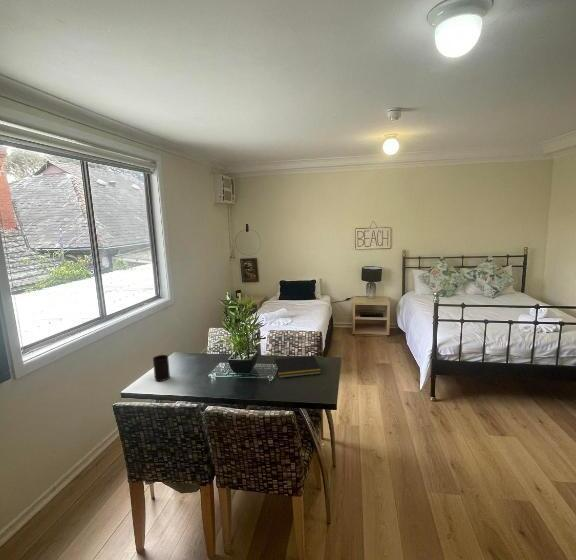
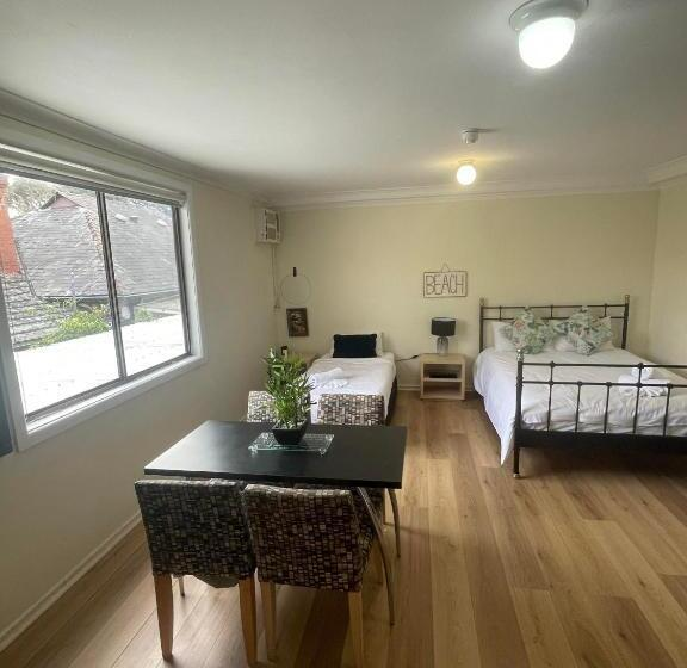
- notepad (297, 366)
- cup (161, 367)
